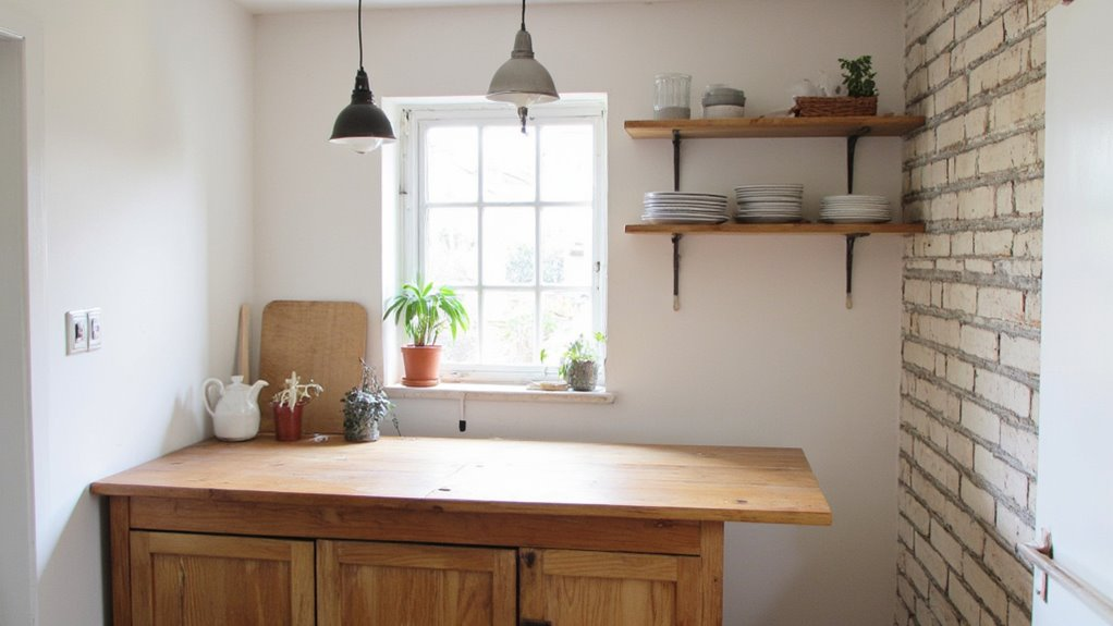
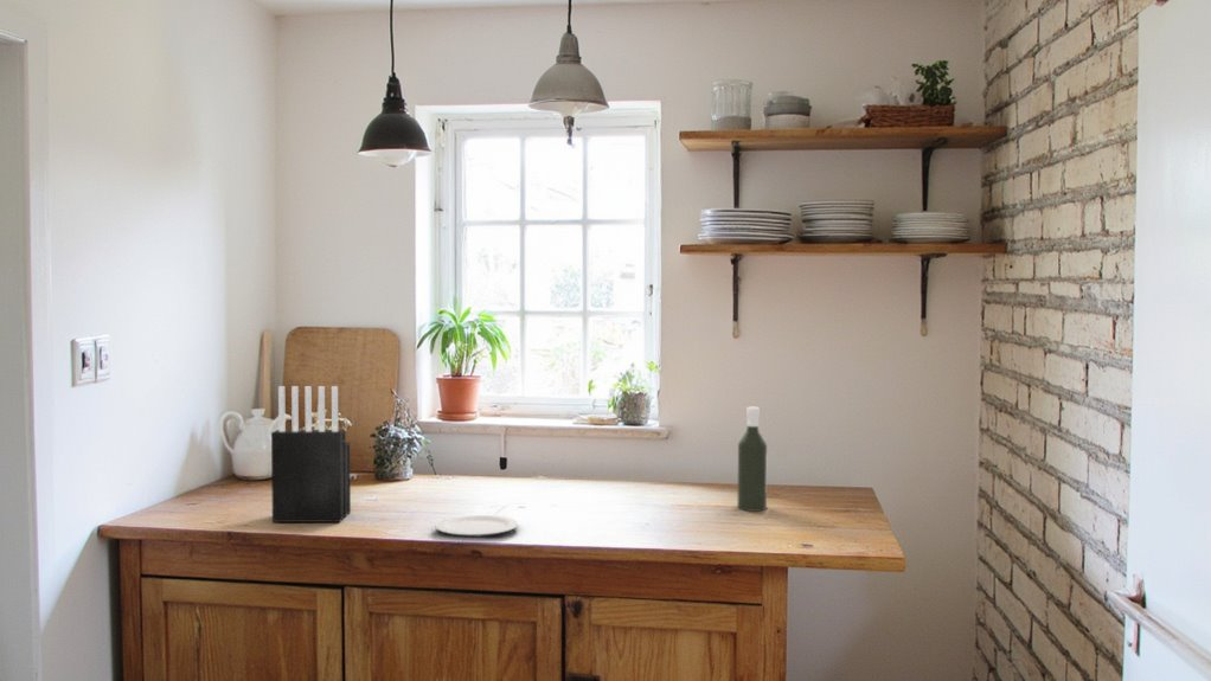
+ bottle (751, 457)
+ knife block (312, 450)
+ plate (476, 526)
